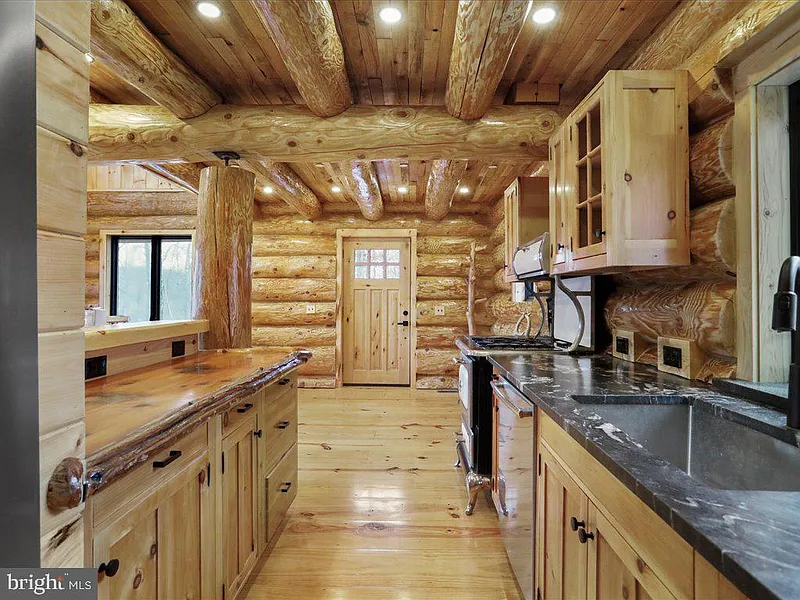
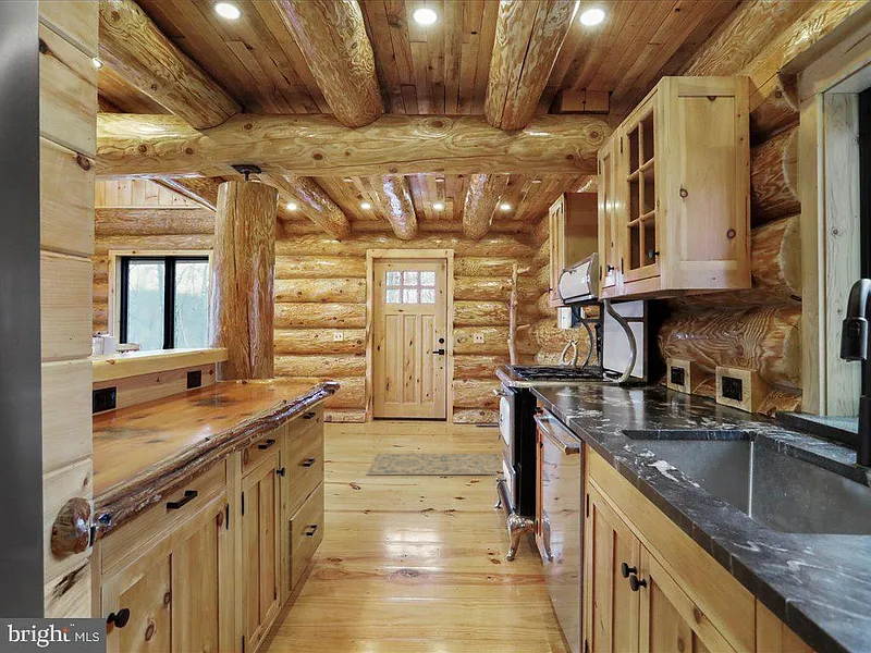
+ rug (437, 463)
